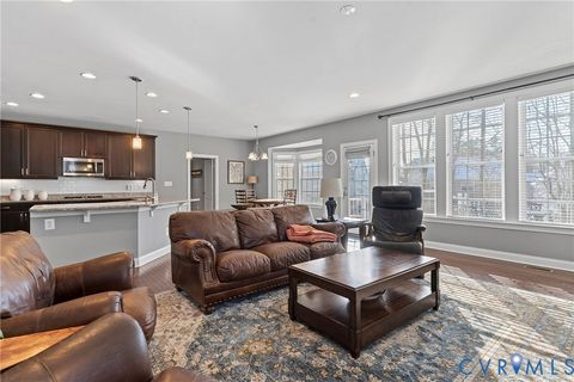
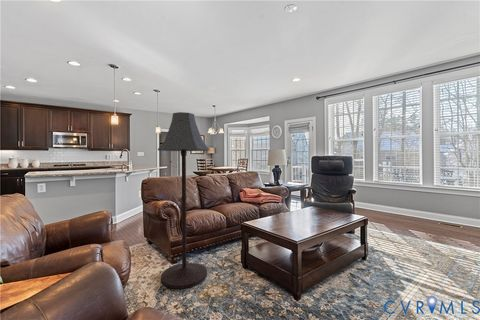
+ floor lamp (183, 195)
